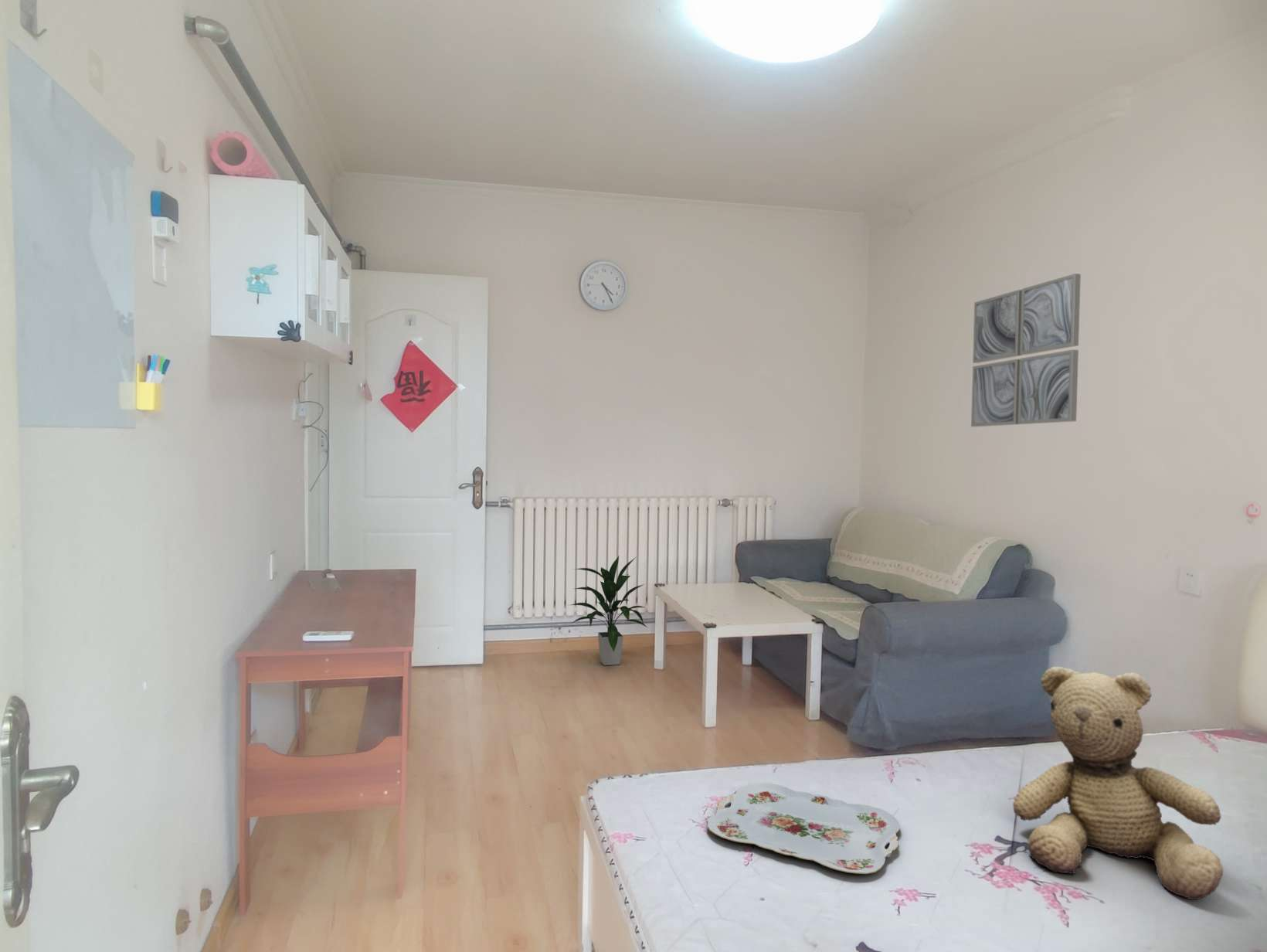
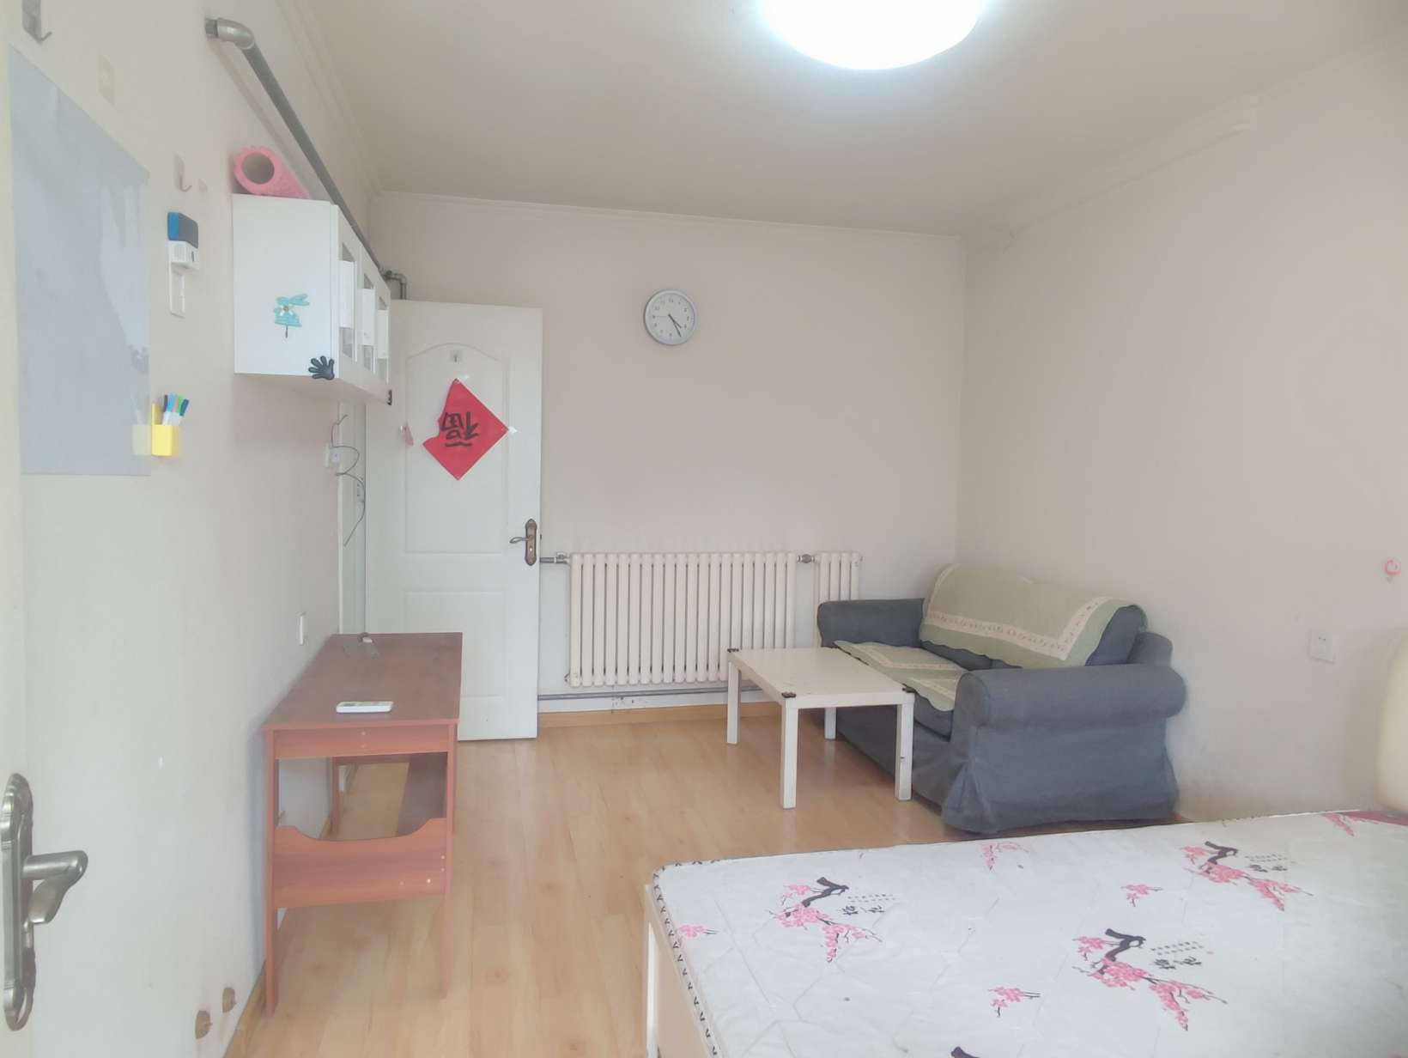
- teddy bear (1112, 766)
- serving tray (803, 824)
- wall art (1022, 358)
- indoor plant (609, 610)
